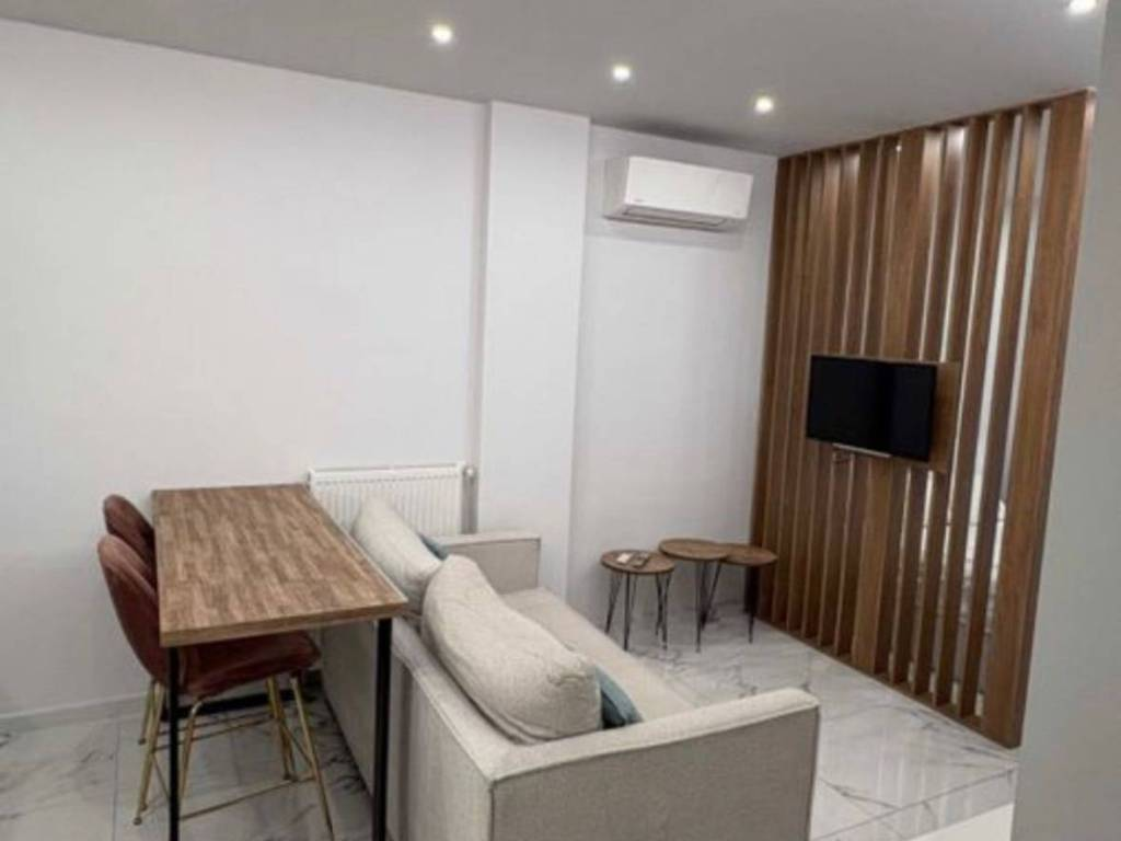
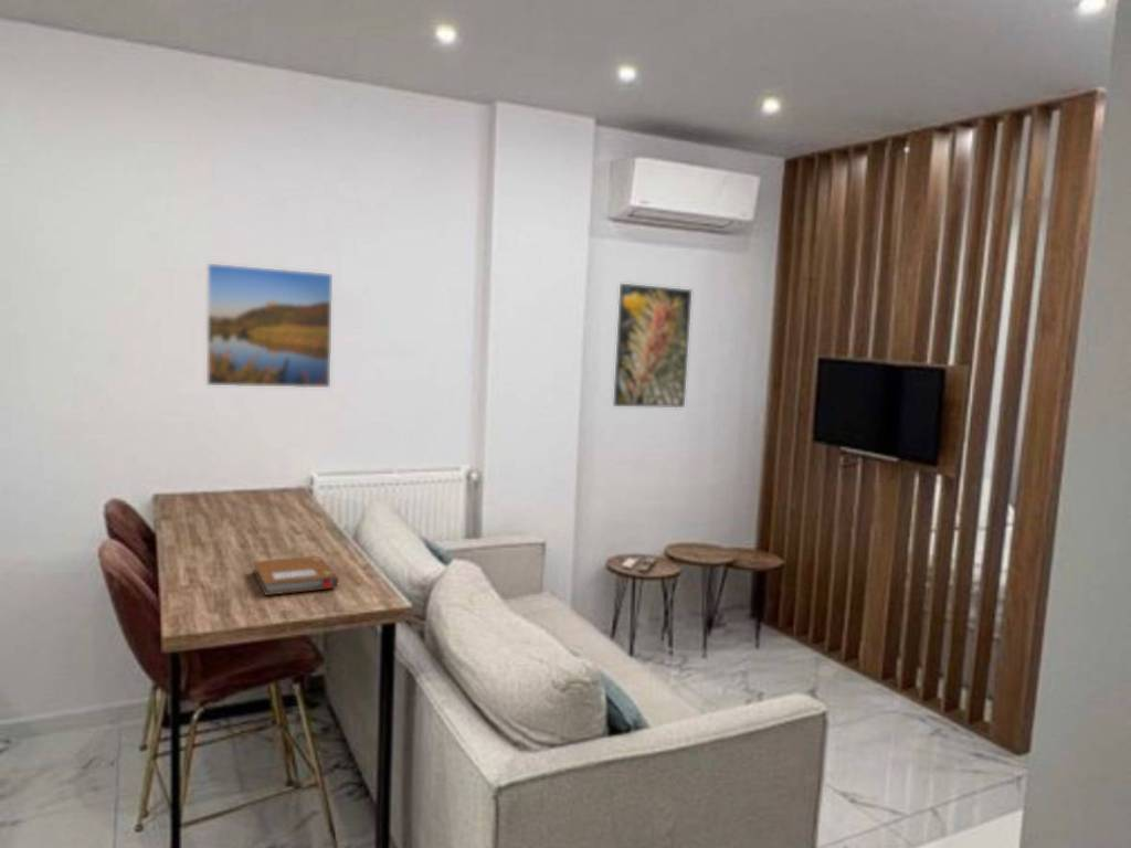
+ notebook (295, 574)
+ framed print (271, 328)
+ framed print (653, 347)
